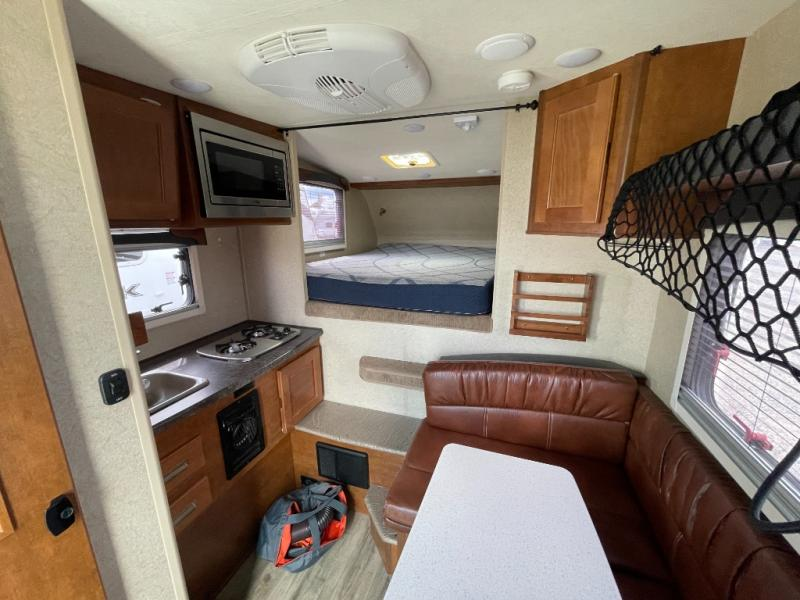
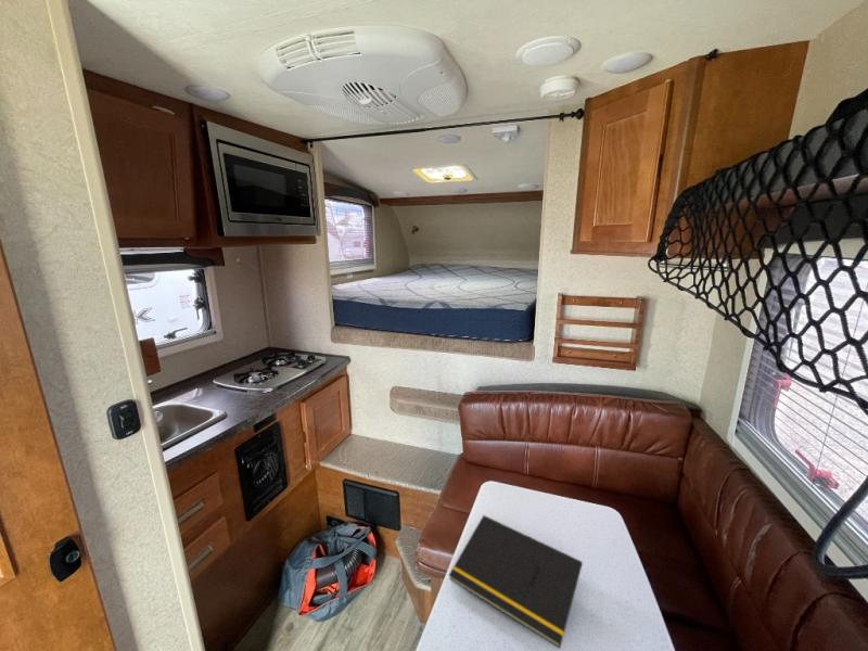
+ notepad (514, 570)
